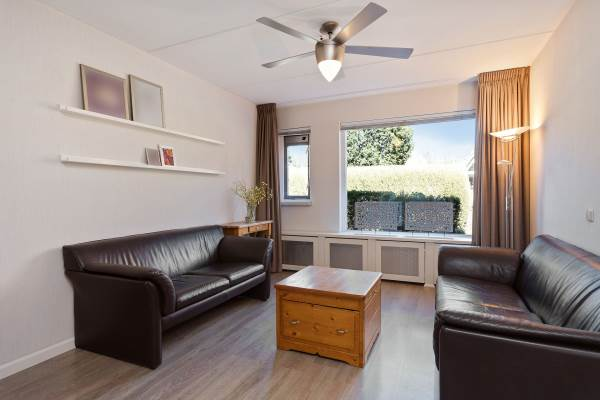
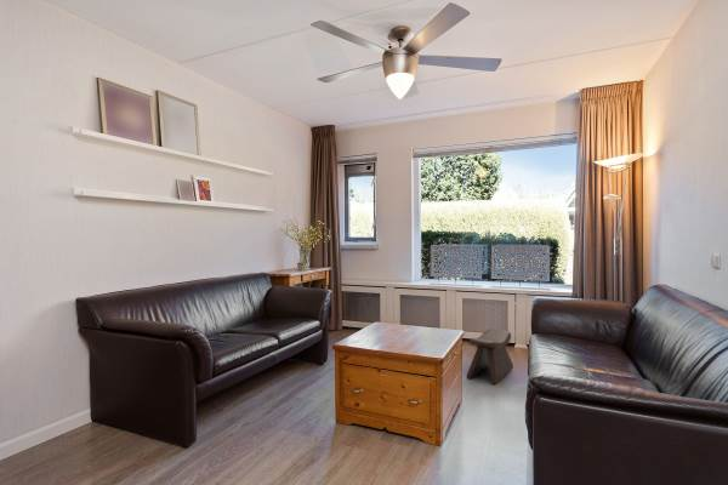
+ stool (490, 354)
